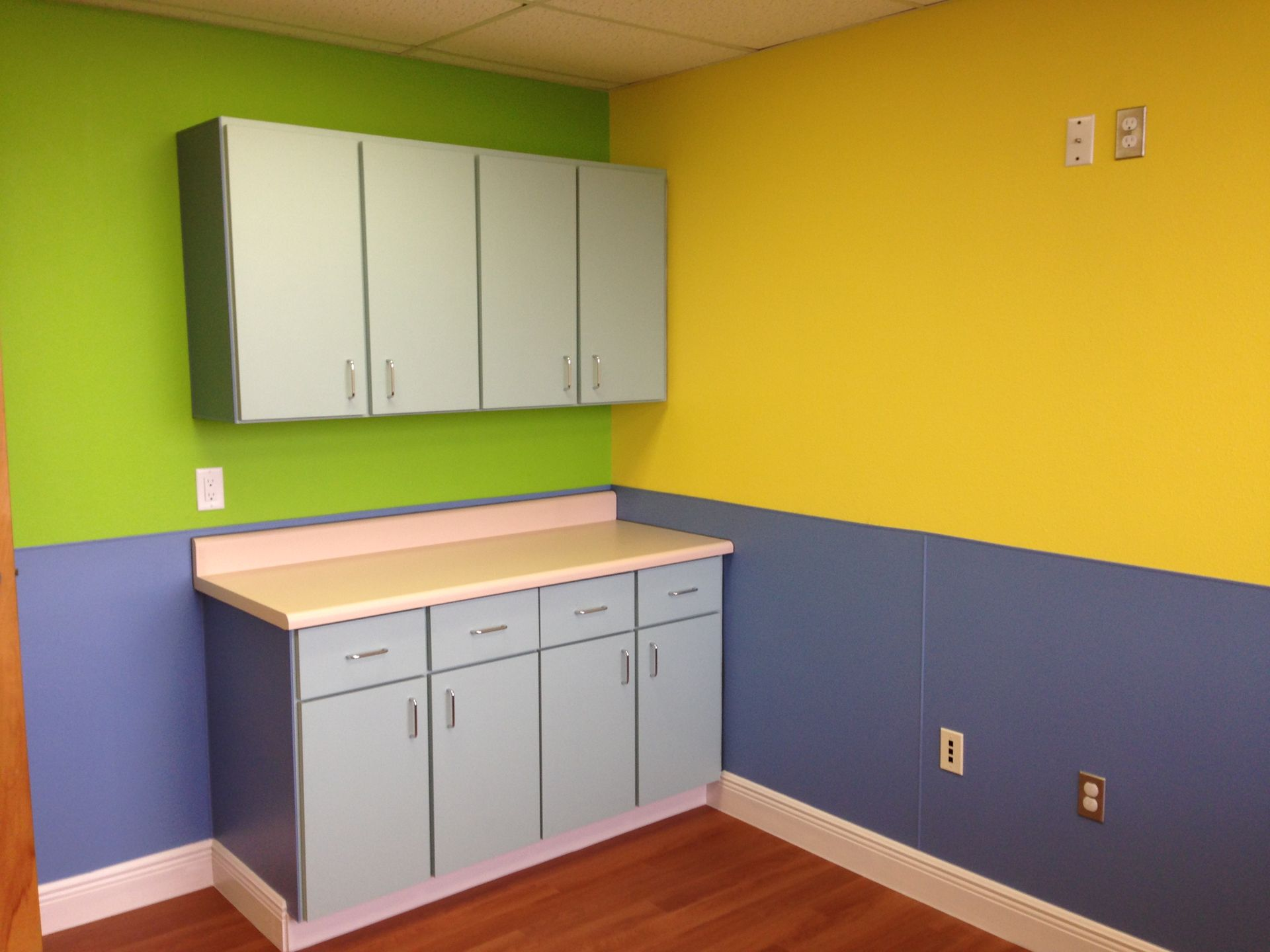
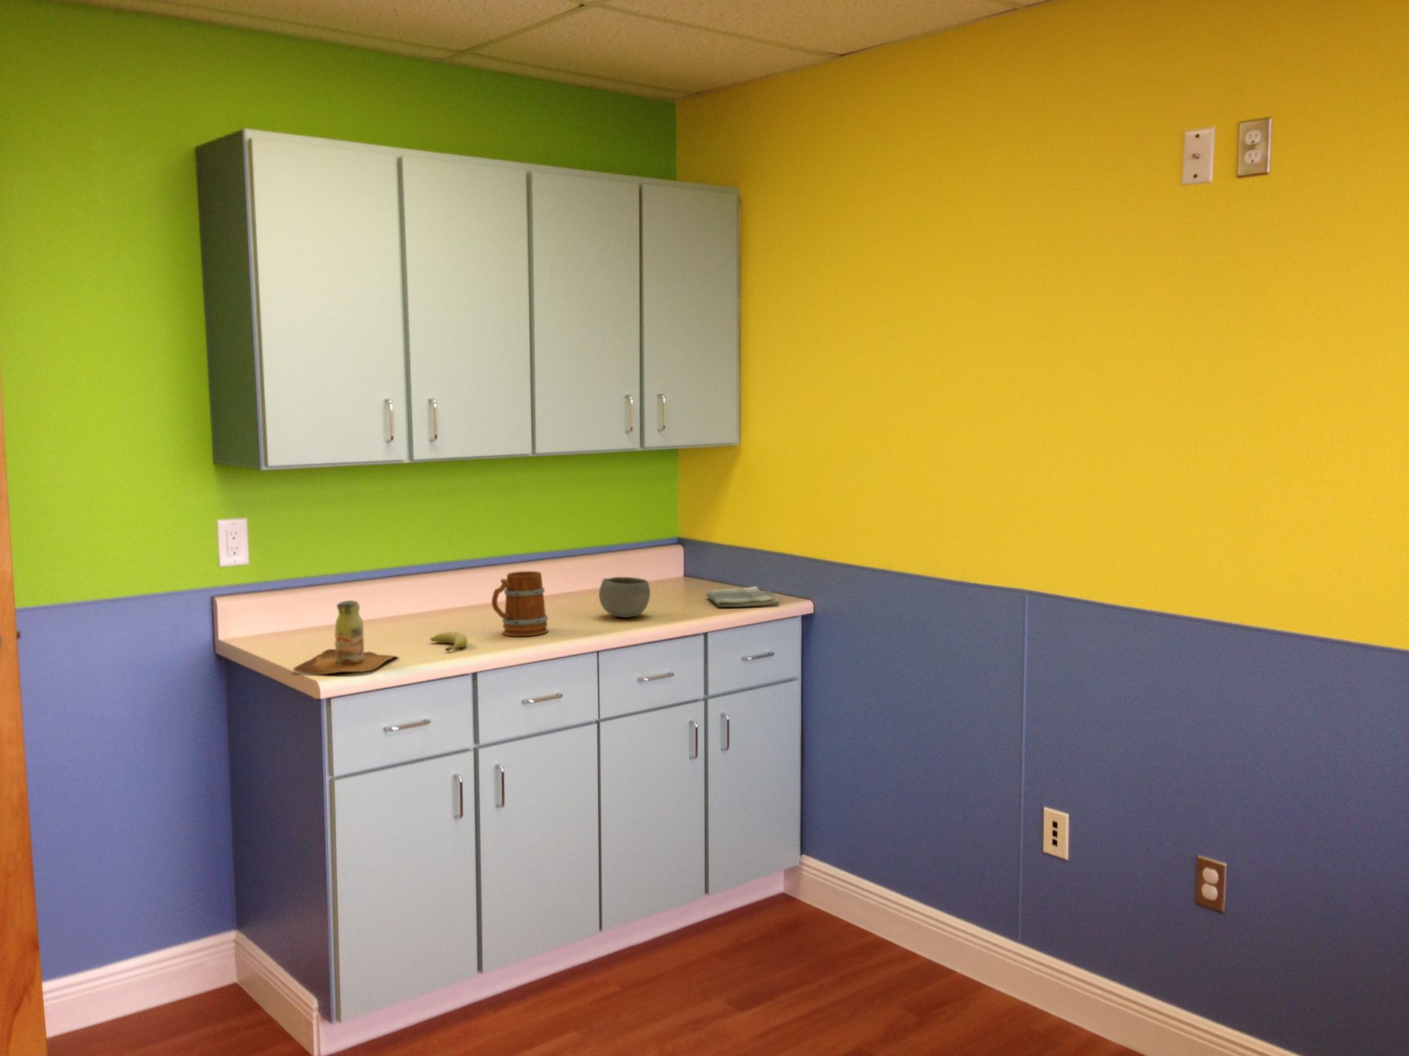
+ mug (518, 603)
+ dish towel (742, 596)
+ bowl (625, 597)
+ fruit (450, 640)
+ bottle (345, 632)
